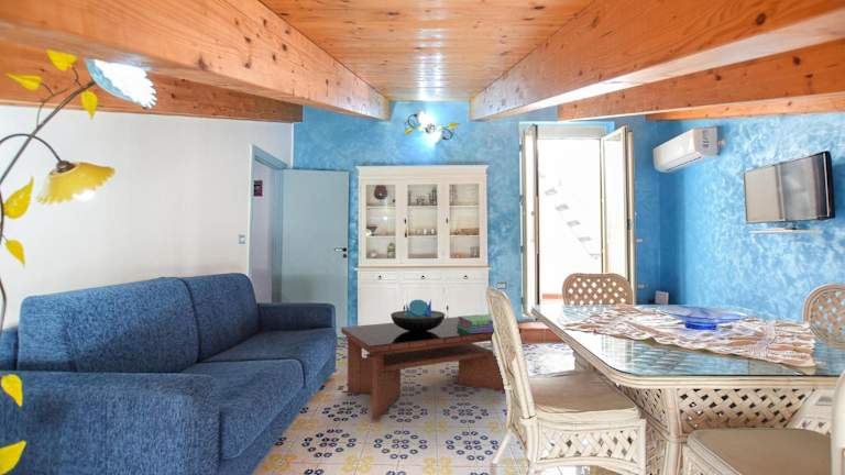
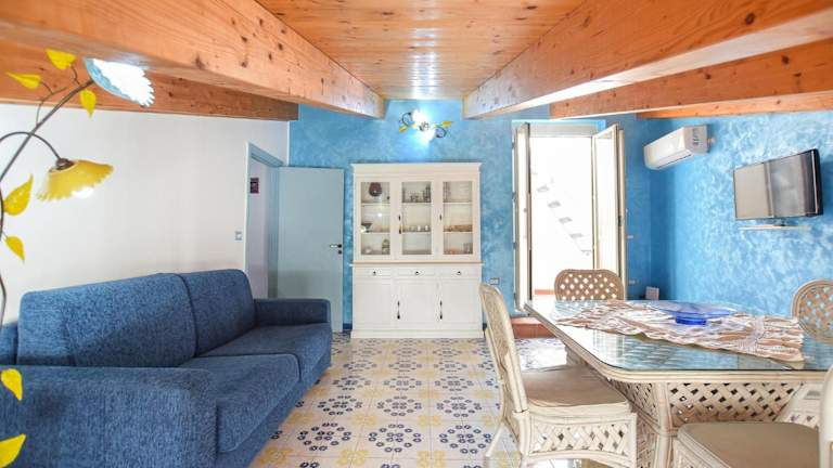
- decorative bowl (417, 313)
- stack of books (482, 322)
- coffee table (430, 358)
